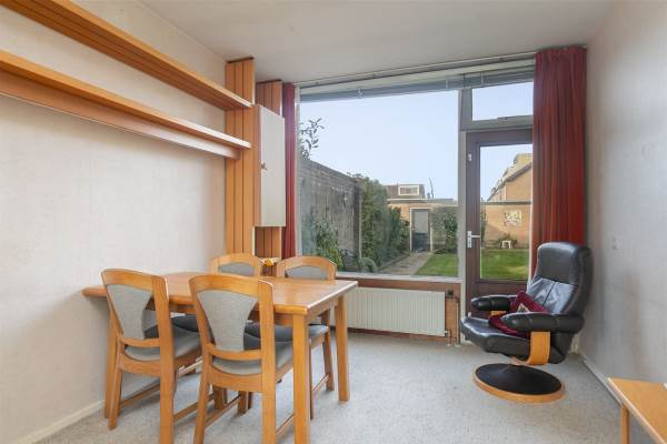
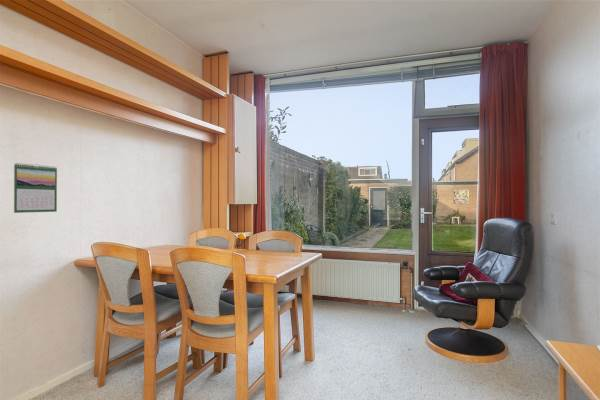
+ calendar (36, 188)
